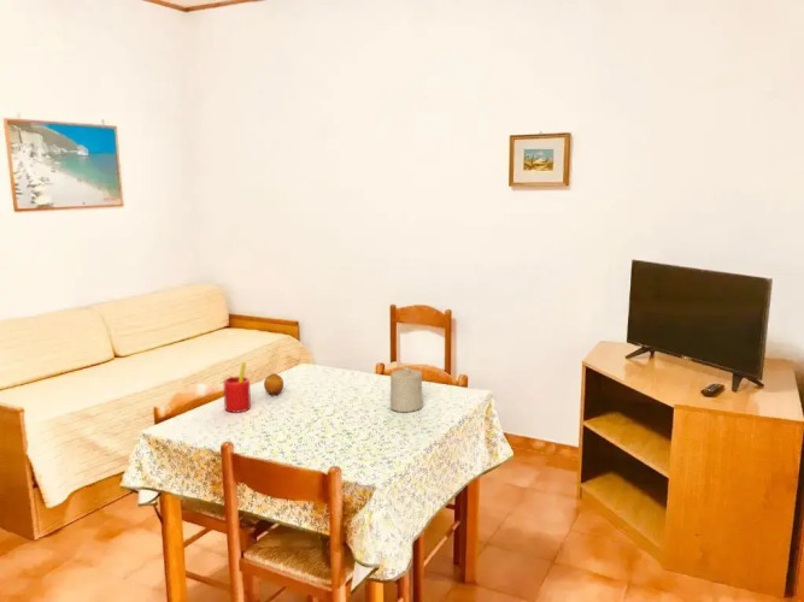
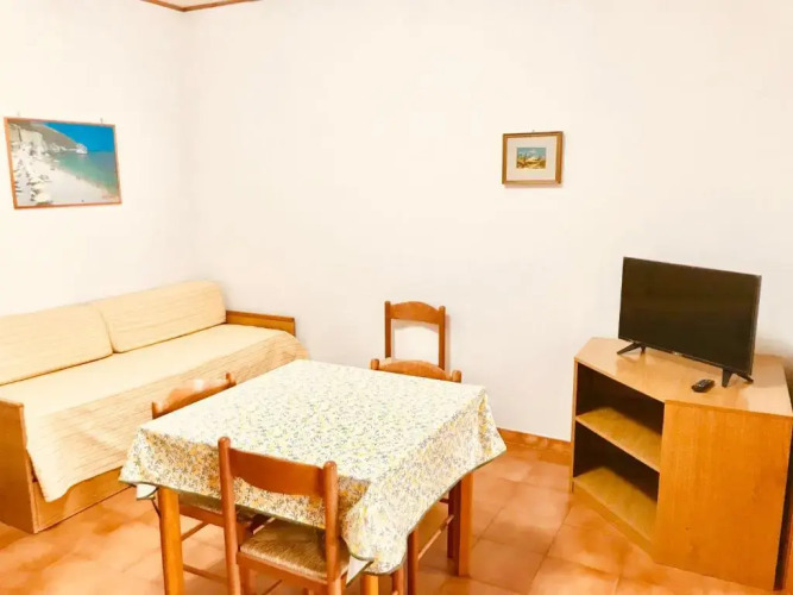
- candle (406, 386)
- fruit (274, 384)
- straw (237, 384)
